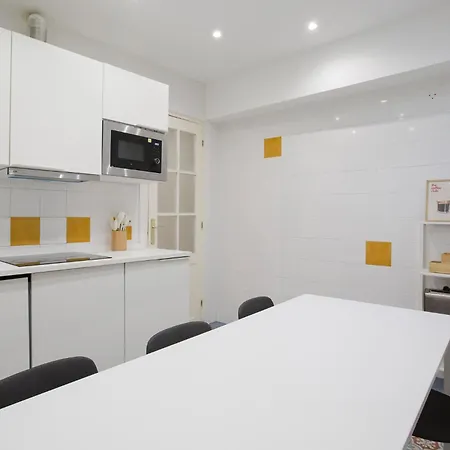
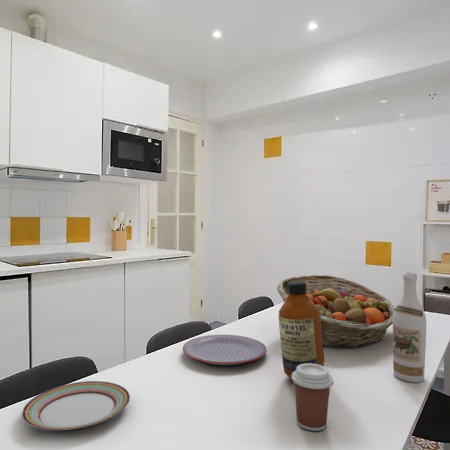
+ coffee cup (311, 396)
+ plate (78, 406)
+ wine bottle (409, 324)
+ fruit basket (335, 307)
+ plate (224, 350)
+ bottle (301, 330)
